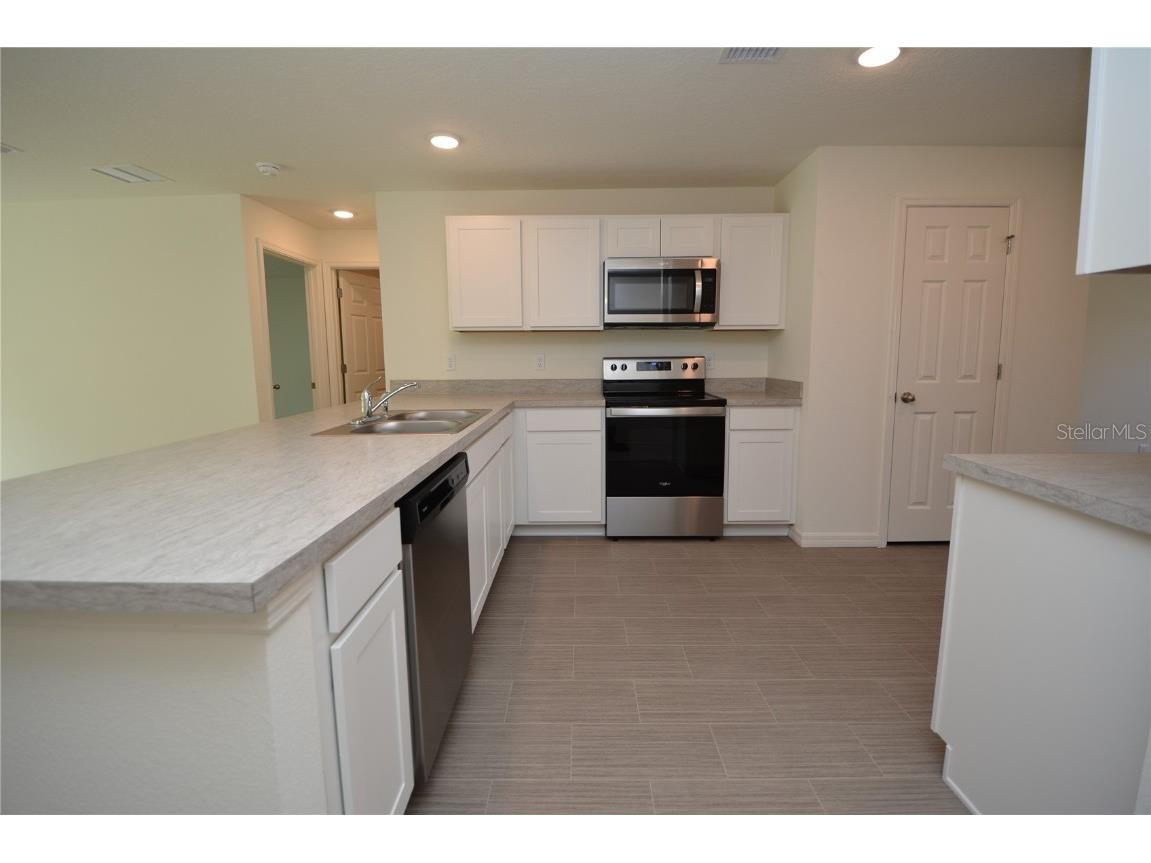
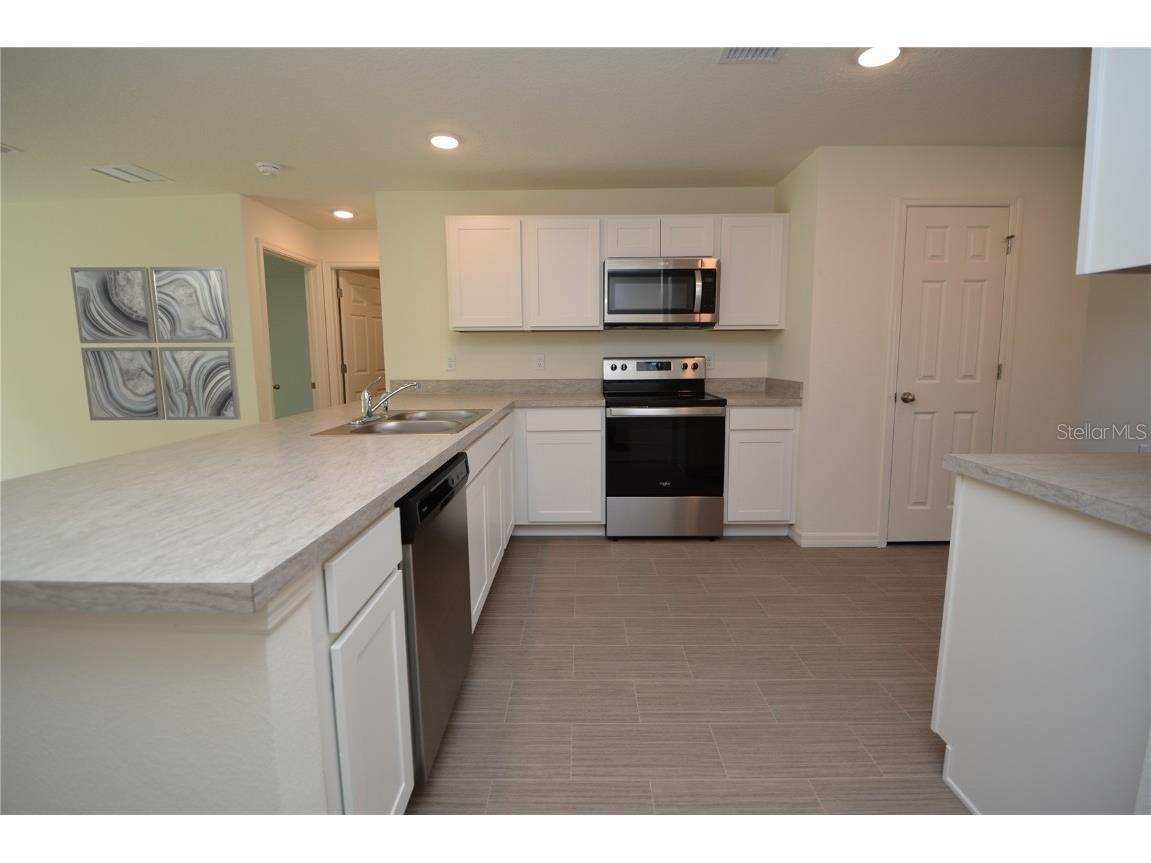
+ wall art (158, 347)
